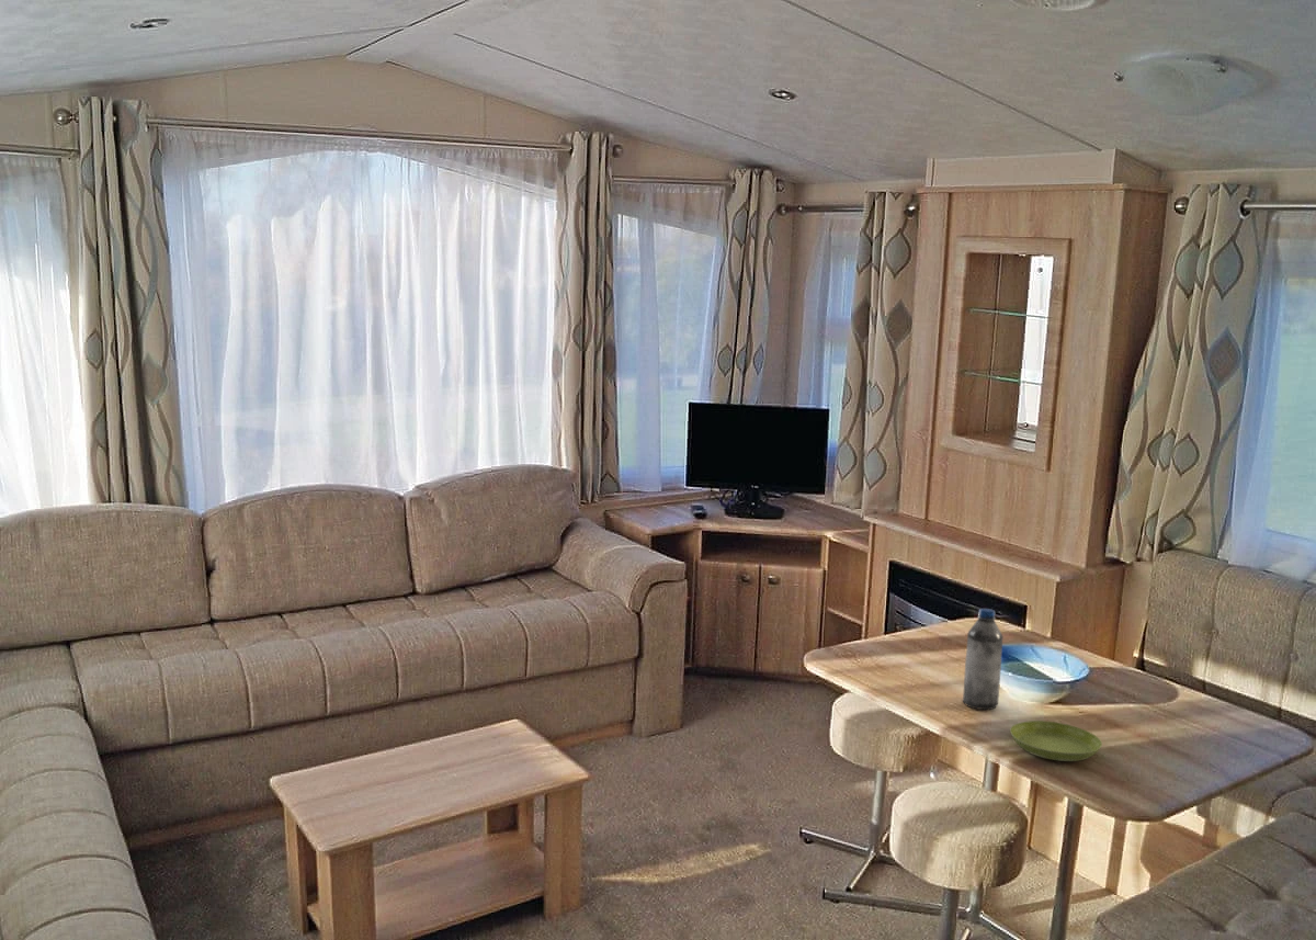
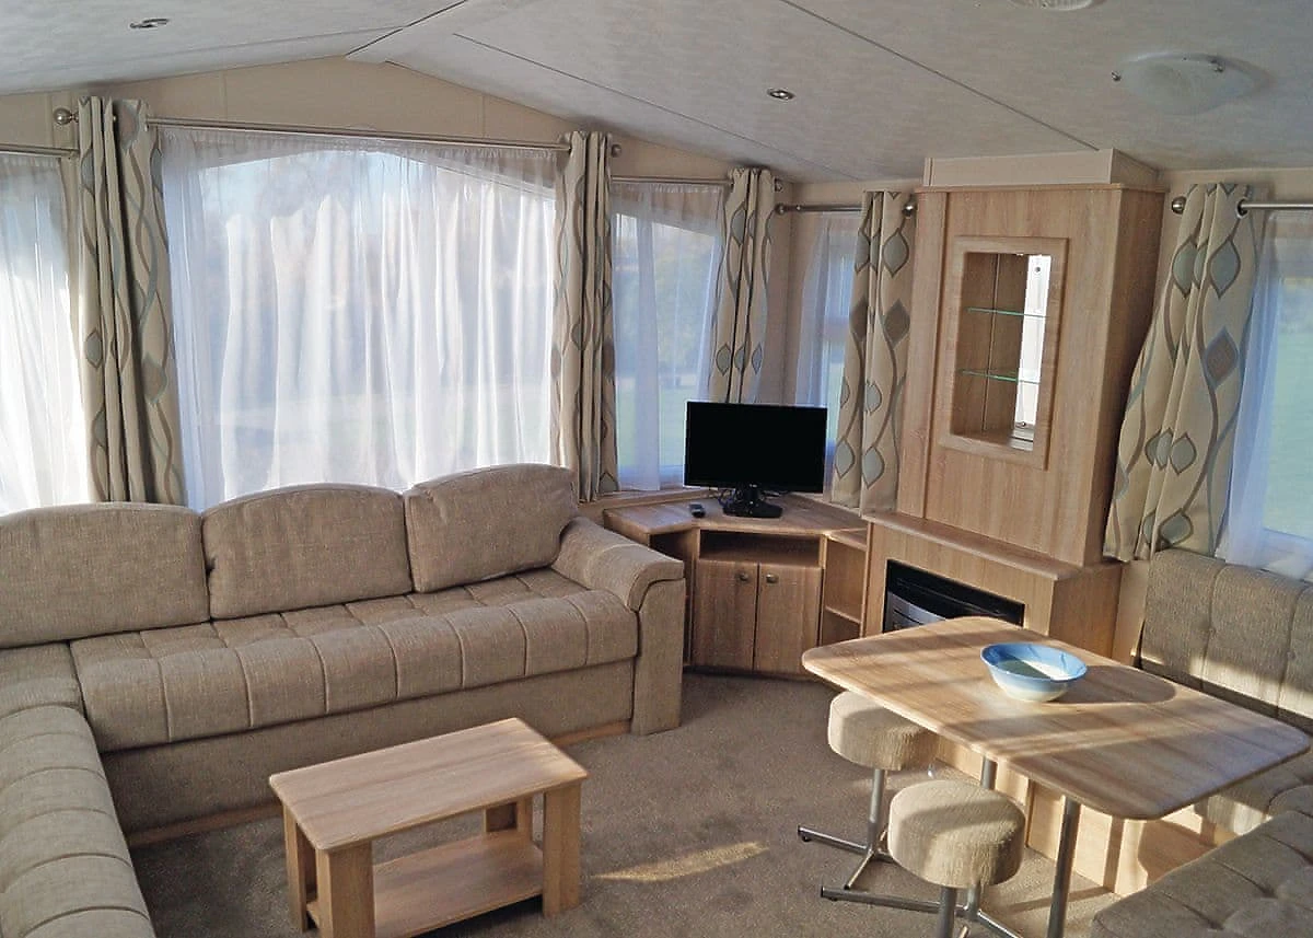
- water bottle (983, 657)
- saucer (1055, 741)
